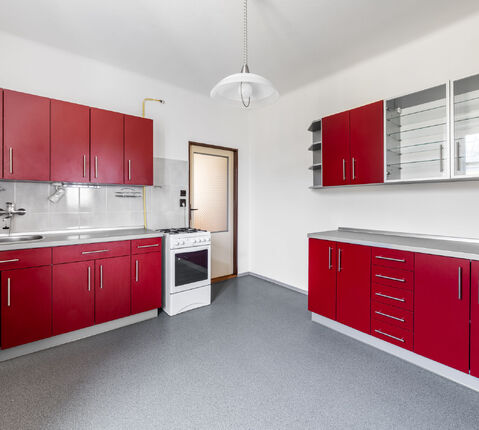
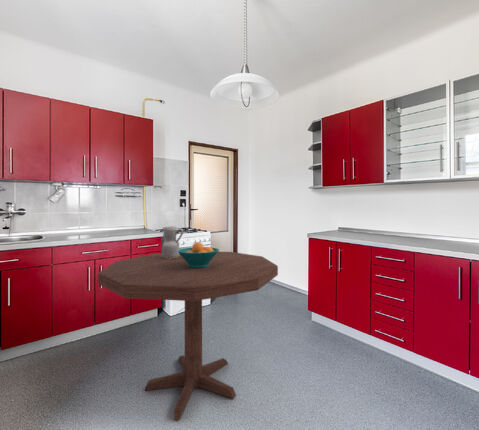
+ dining table (193, 323)
+ fruit bowl (198, 253)
+ ceramic pitcher (172, 241)
